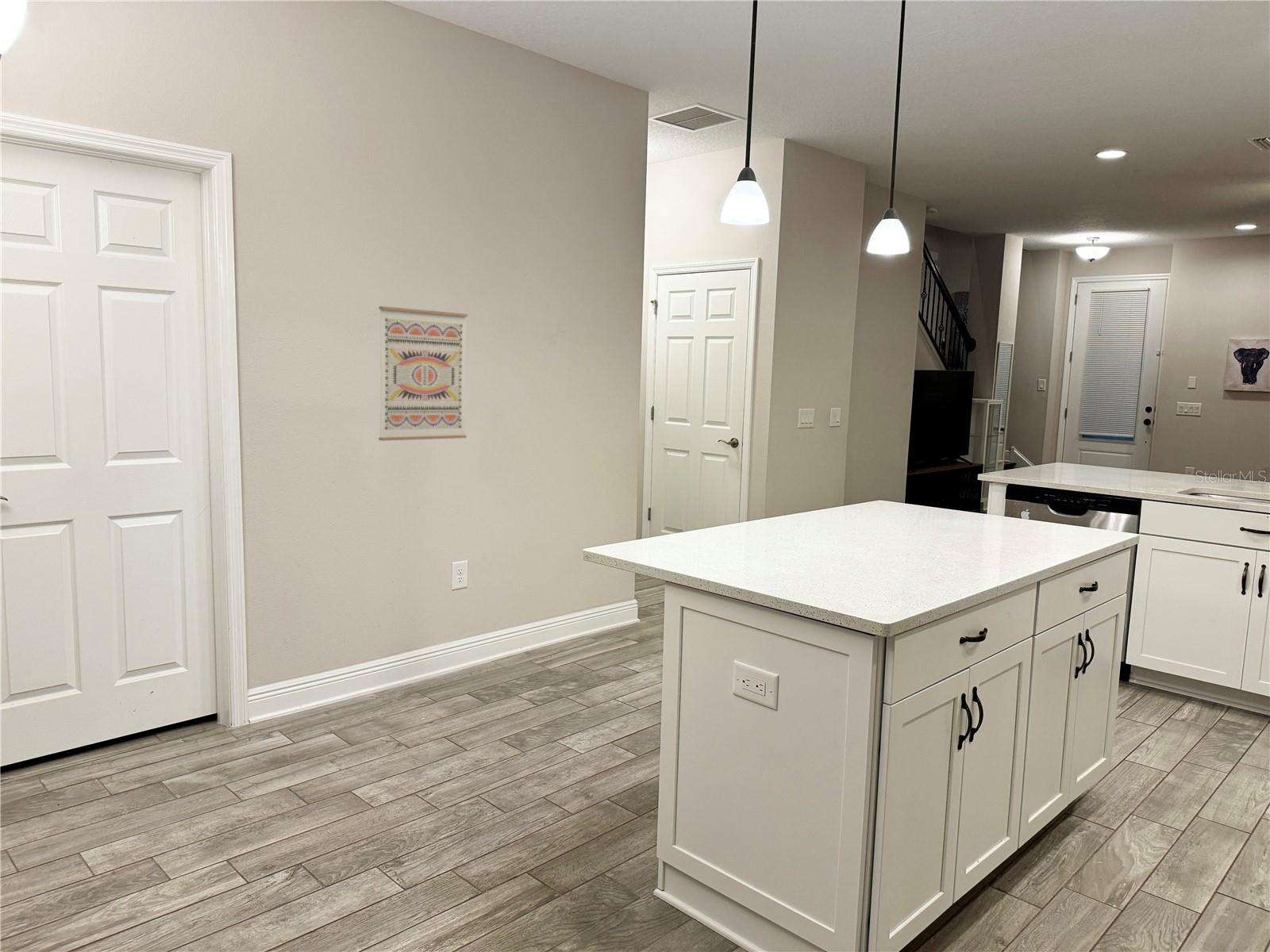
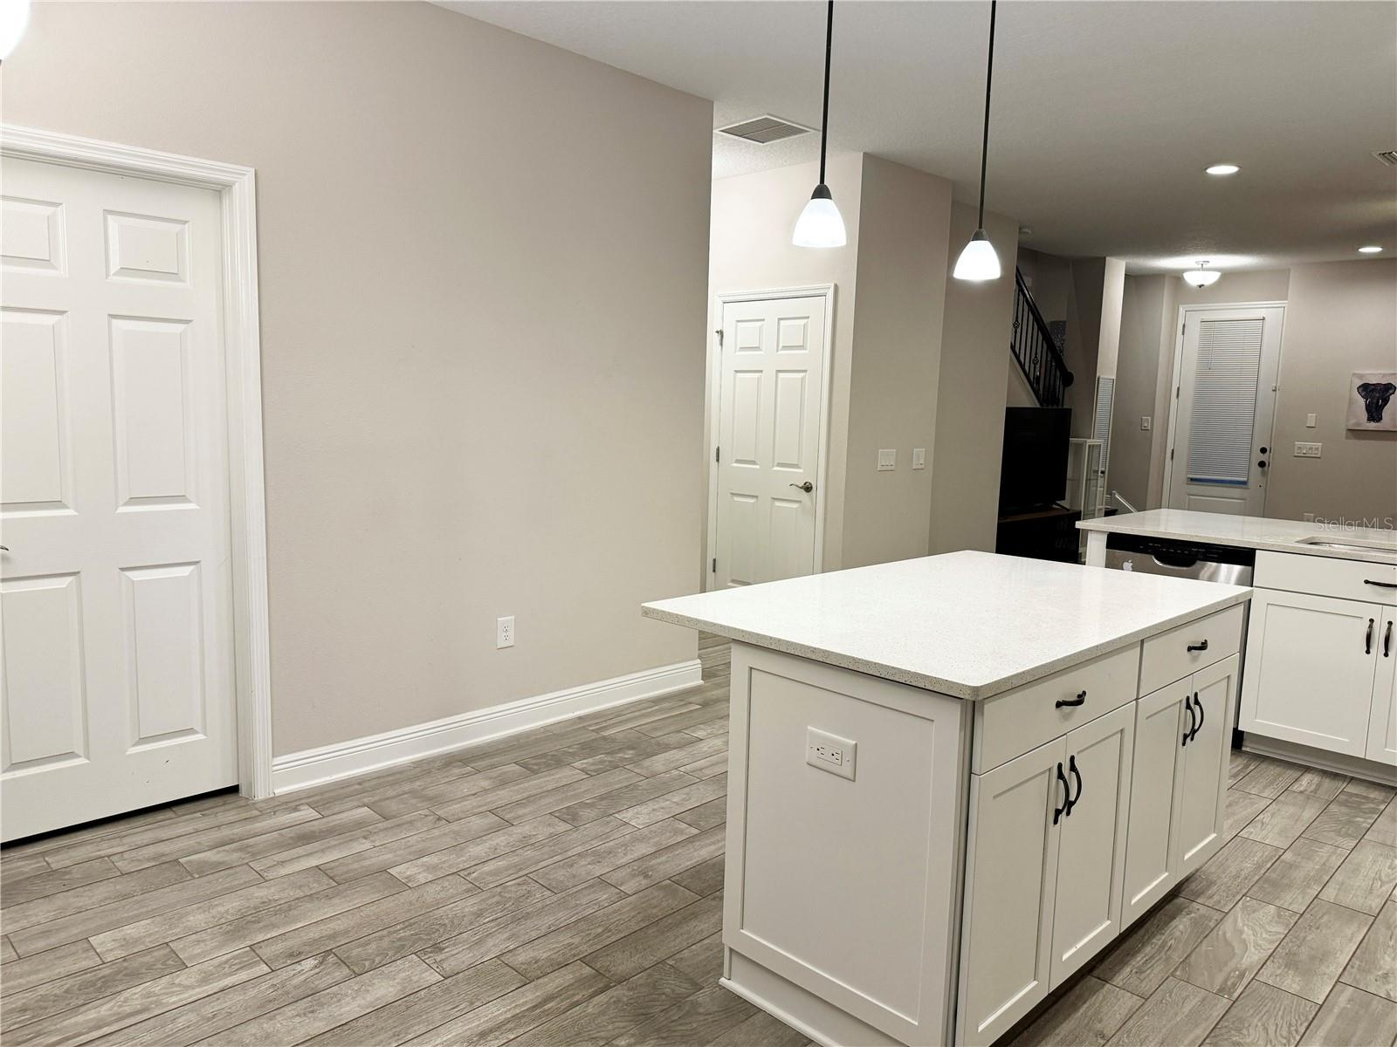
- wall art (424, 375)
